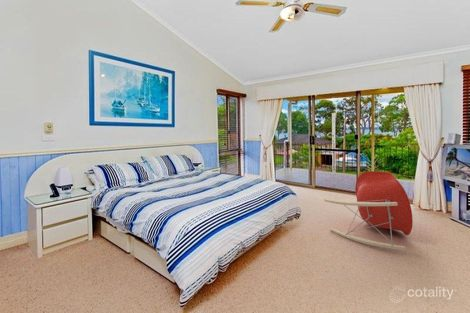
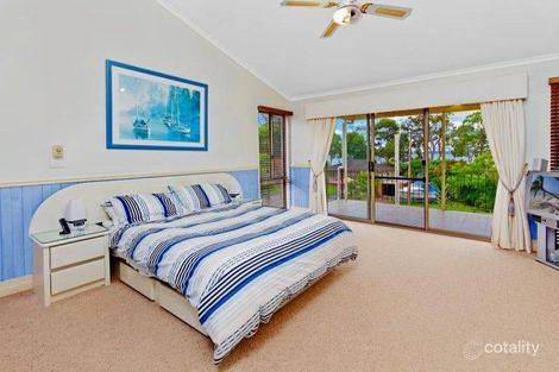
- armchair (371, 203)
